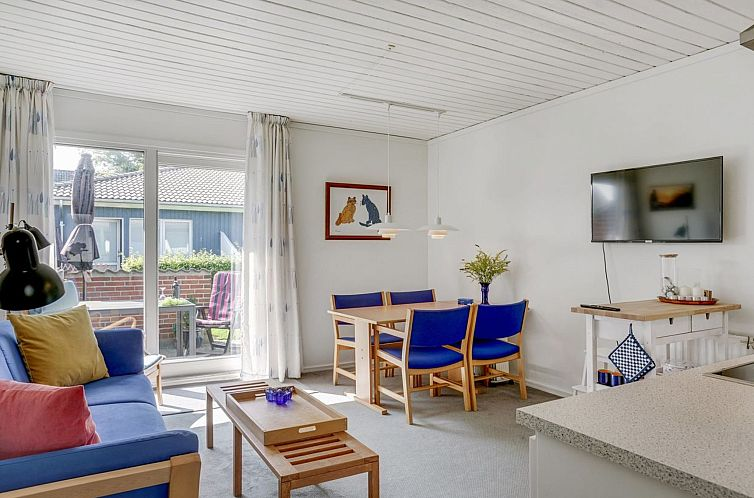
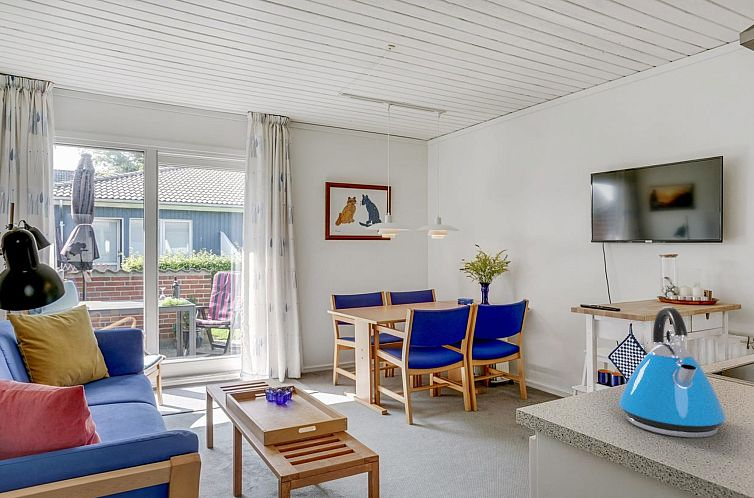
+ kettle (668, 364)
